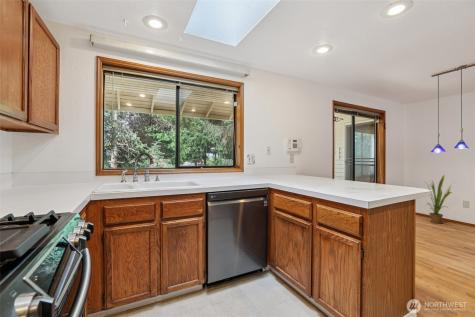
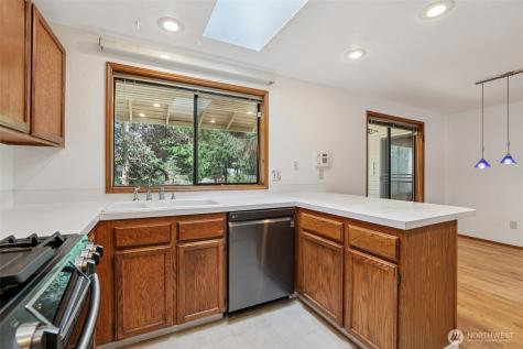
- house plant (436, 198)
